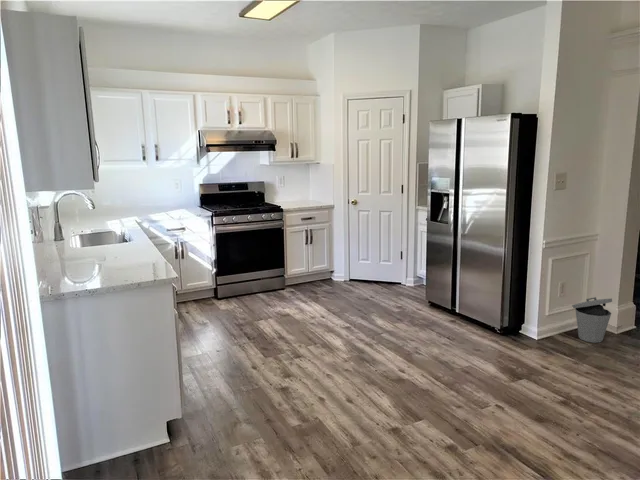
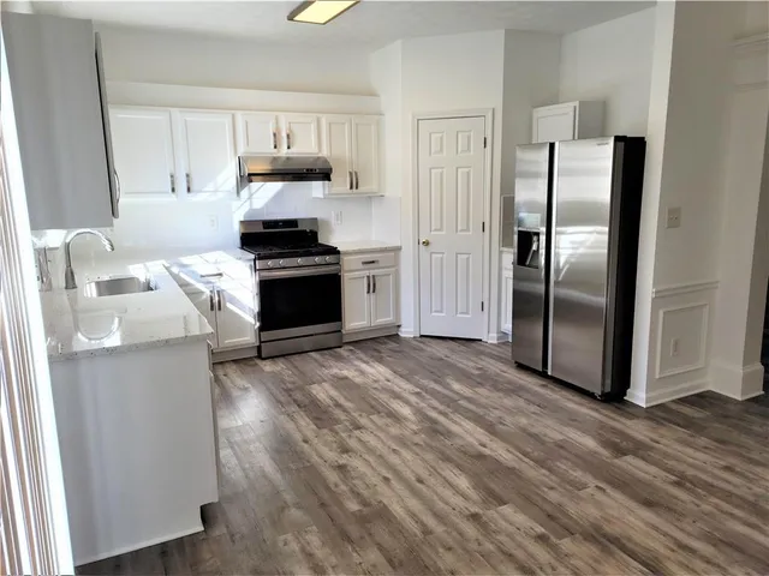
- trash can (590, 316)
